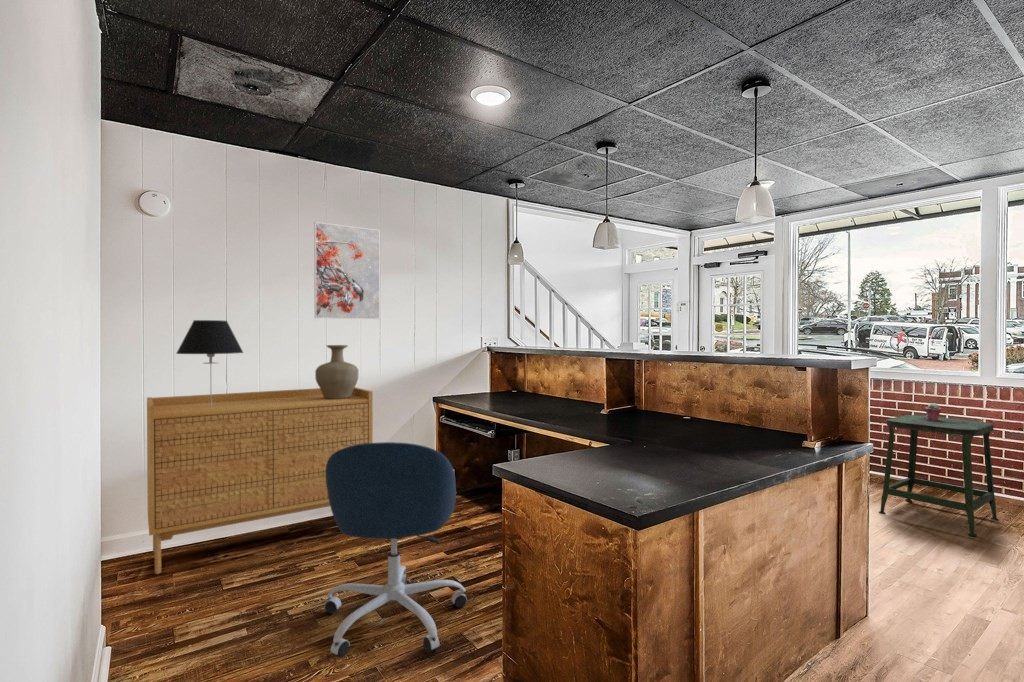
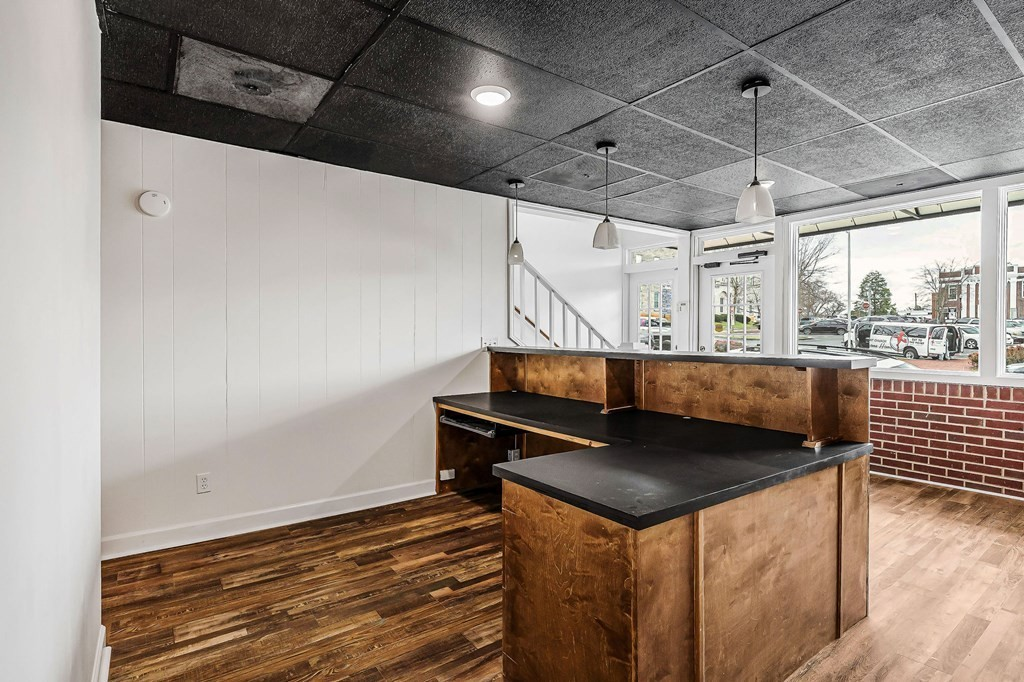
- potted succulent (933, 411)
- sideboard (266, 466)
- stool (933, 481)
- office chair (394, 523)
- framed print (348, 272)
- table lamp (210, 363)
- vase (337, 371)
